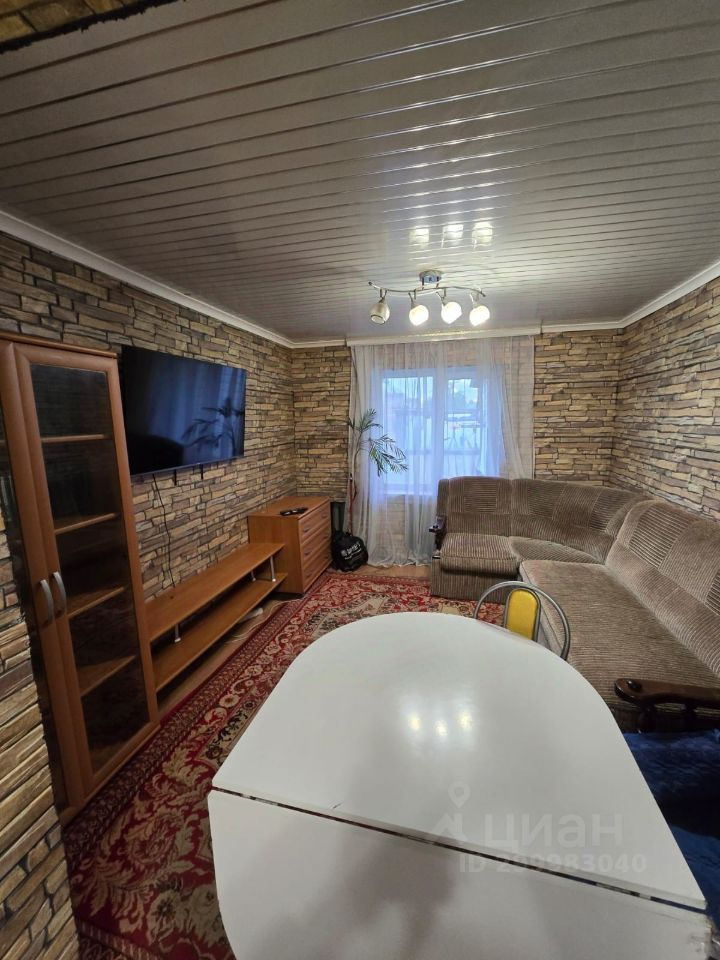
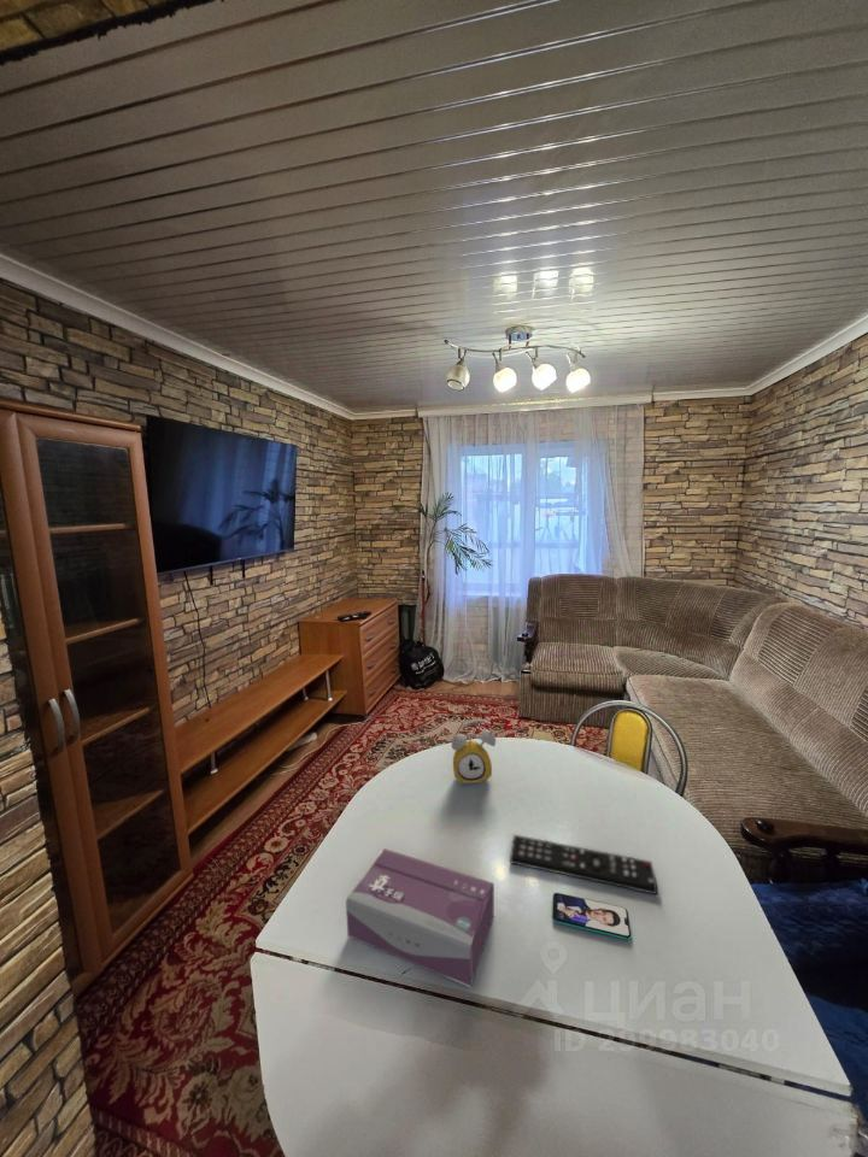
+ alarm clock (473, 746)
+ tissue box (422, 908)
+ remote control (580, 861)
+ smartphone (590, 915)
